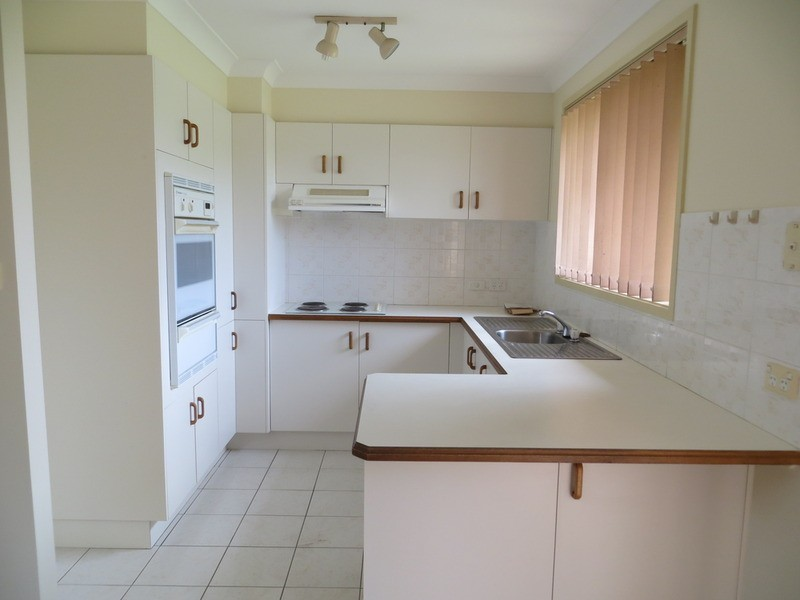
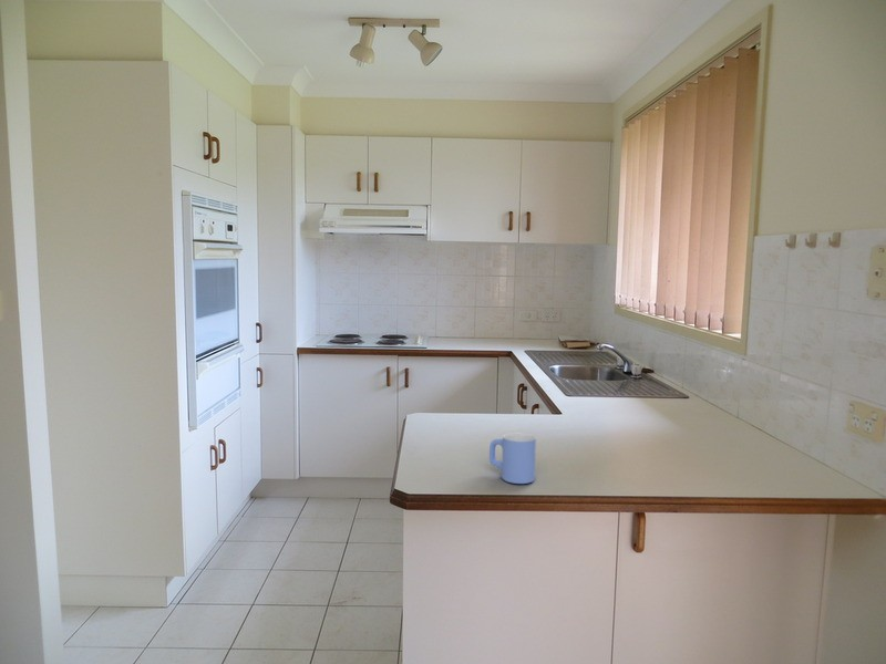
+ mug (513, 455)
